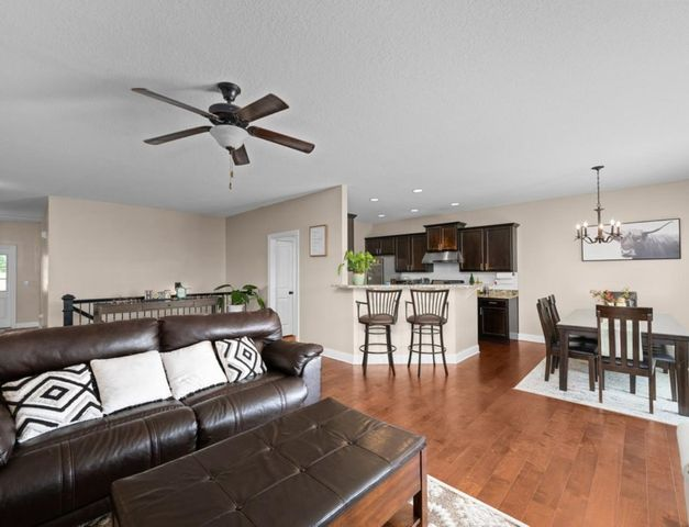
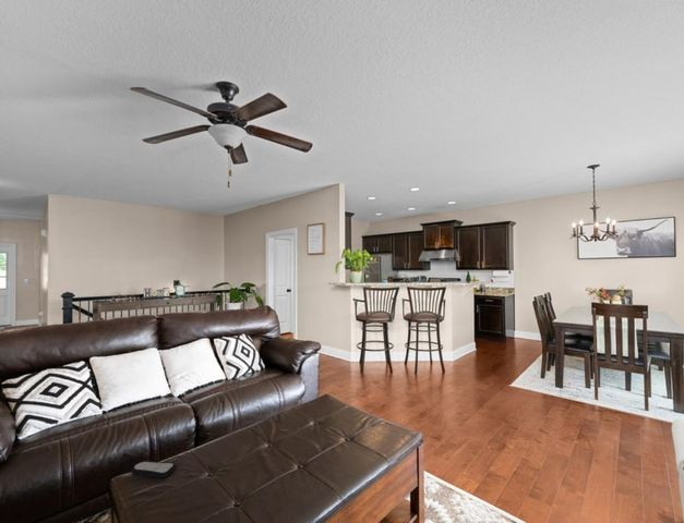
+ remote control (153, 469)
